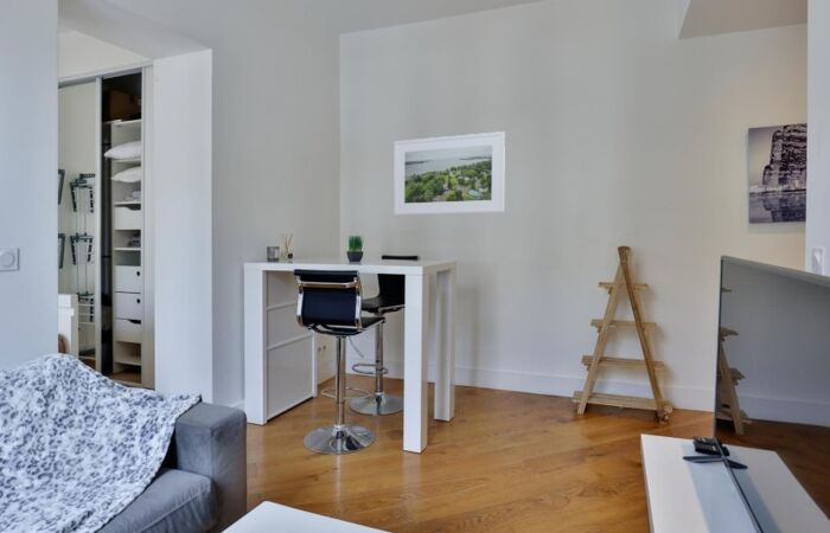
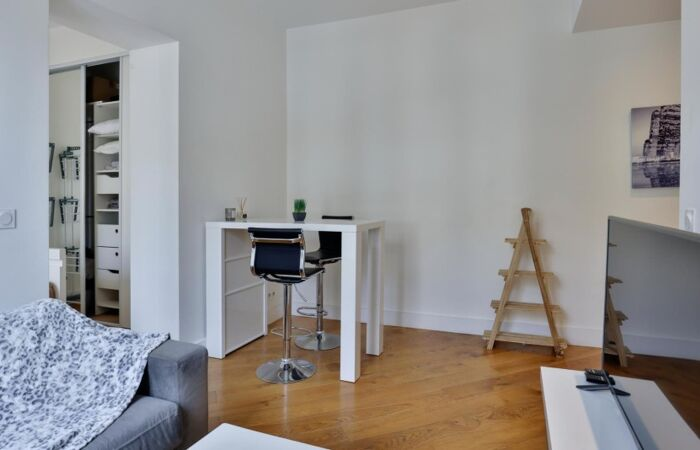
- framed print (446, 175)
